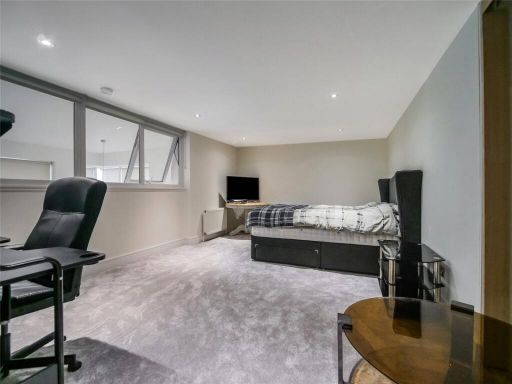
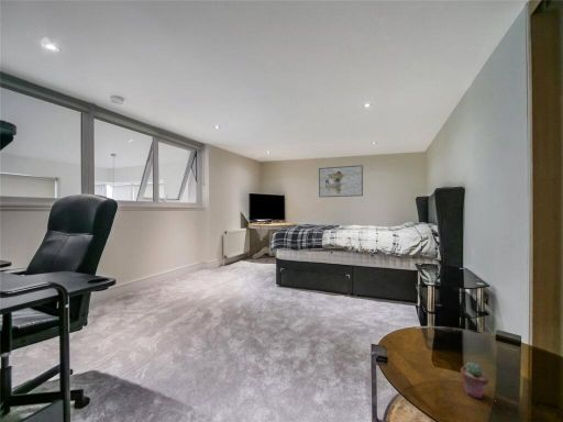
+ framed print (340, 181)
+ potted succulent (474, 378)
